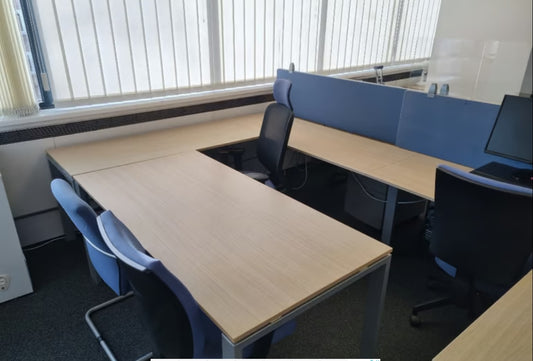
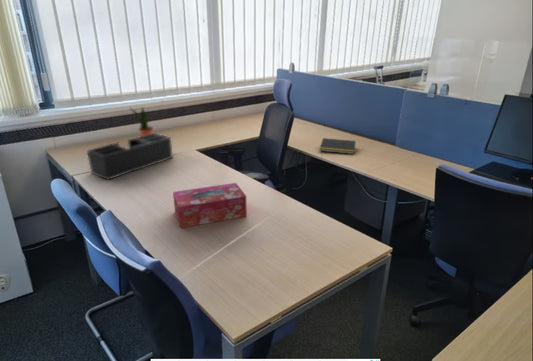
+ desk organizer (132, 154)
+ potted plant (142, 122)
+ tissue box (209, 204)
+ notepad (337, 145)
